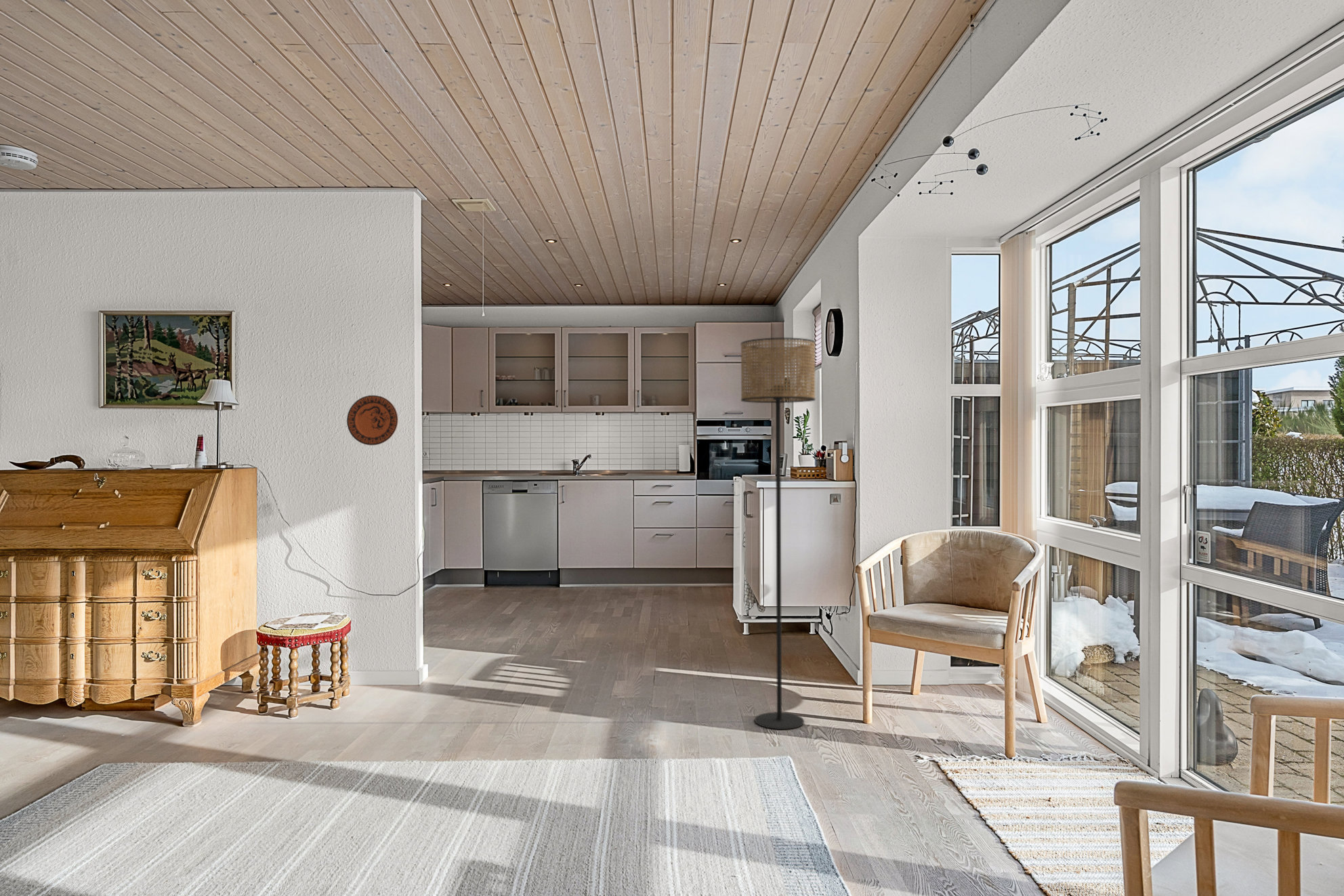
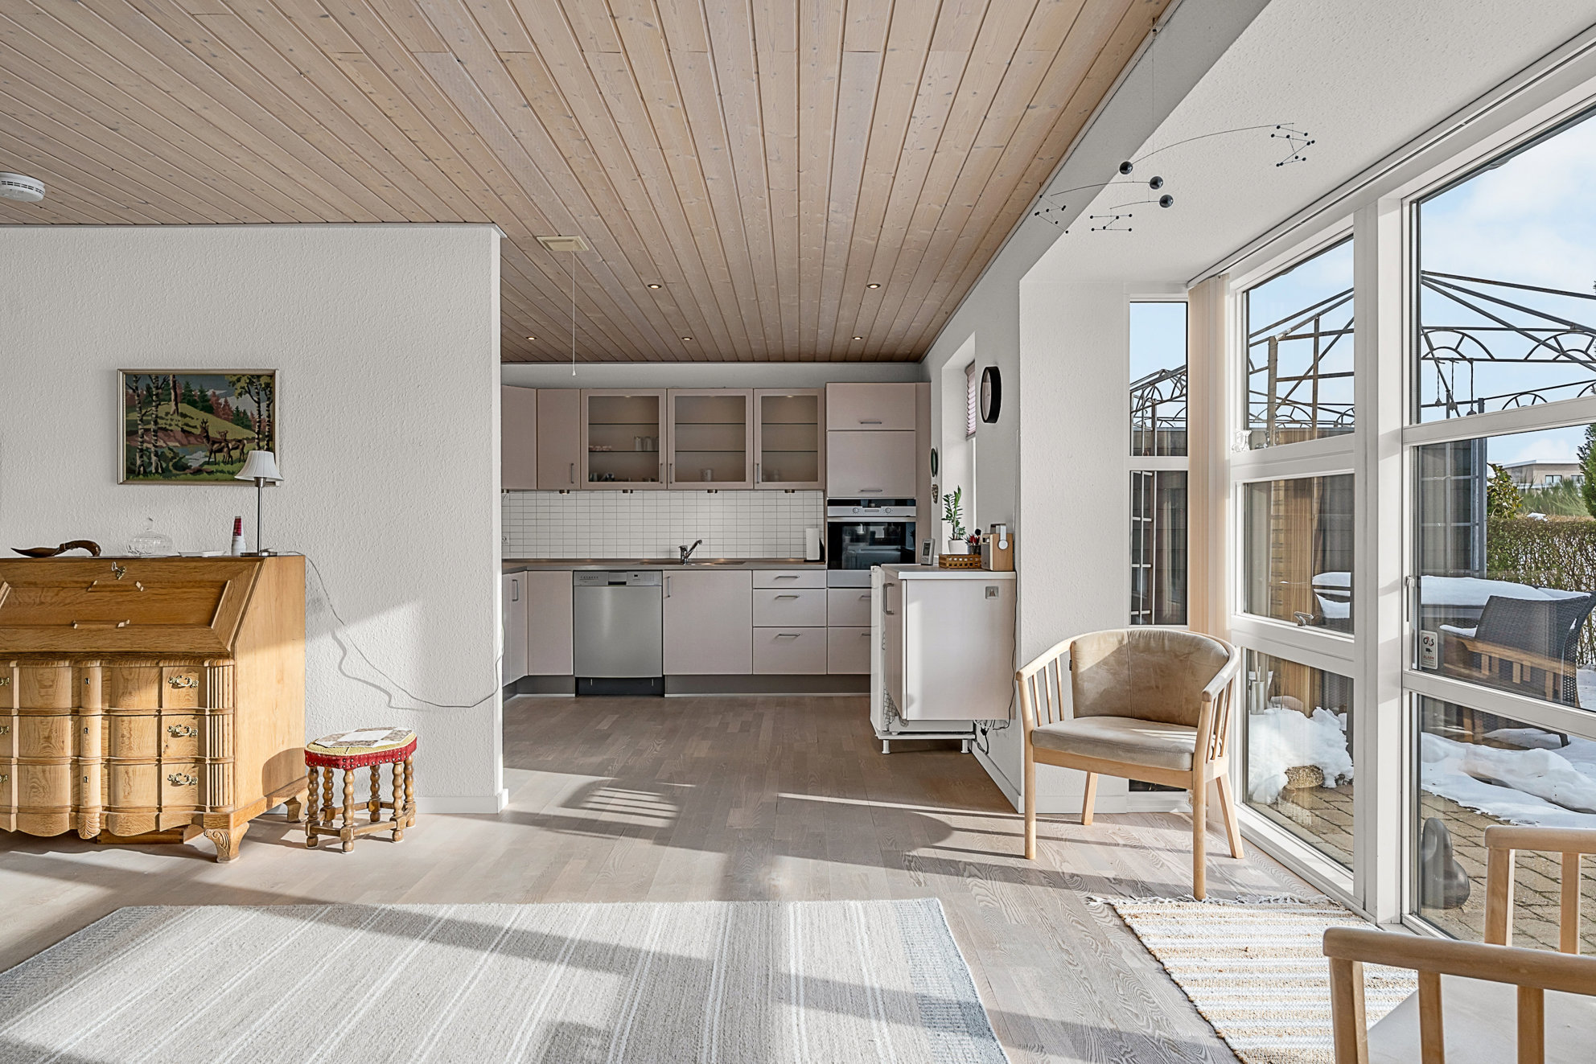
- floor lamp (778, 532)
- decorative plate (373, 420)
